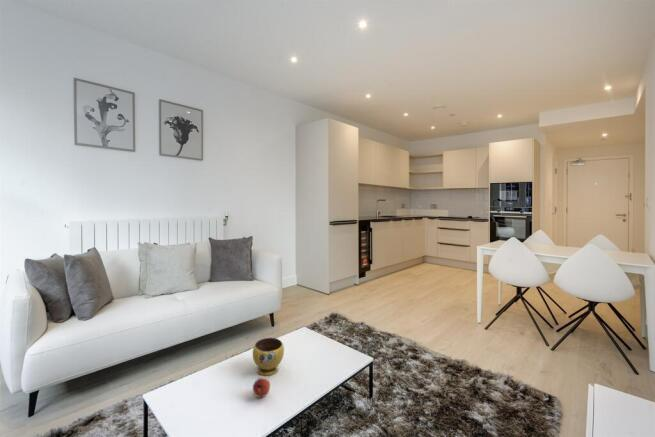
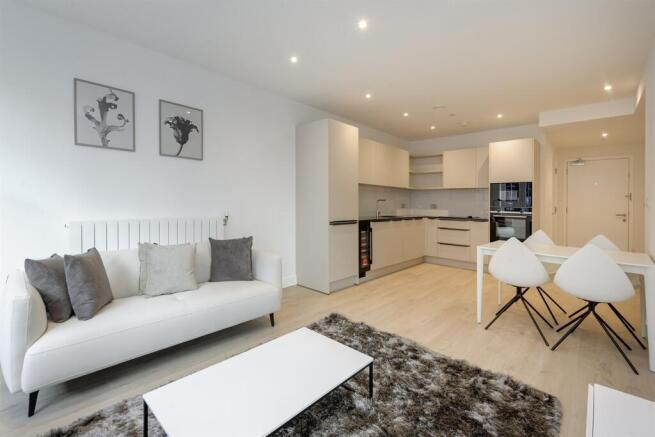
- bowl (268, 356)
- fruit (261, 386)
